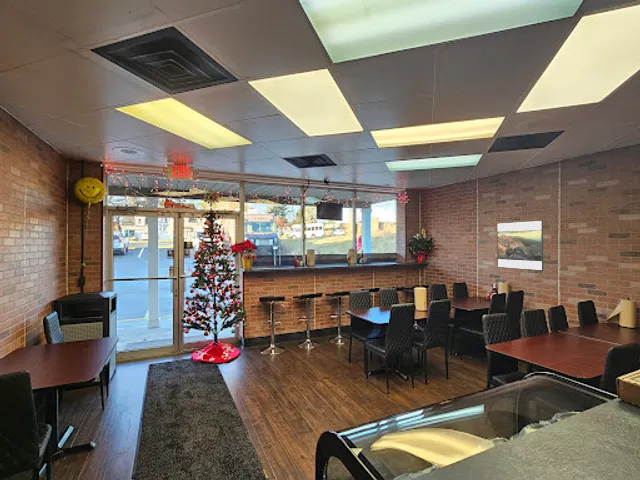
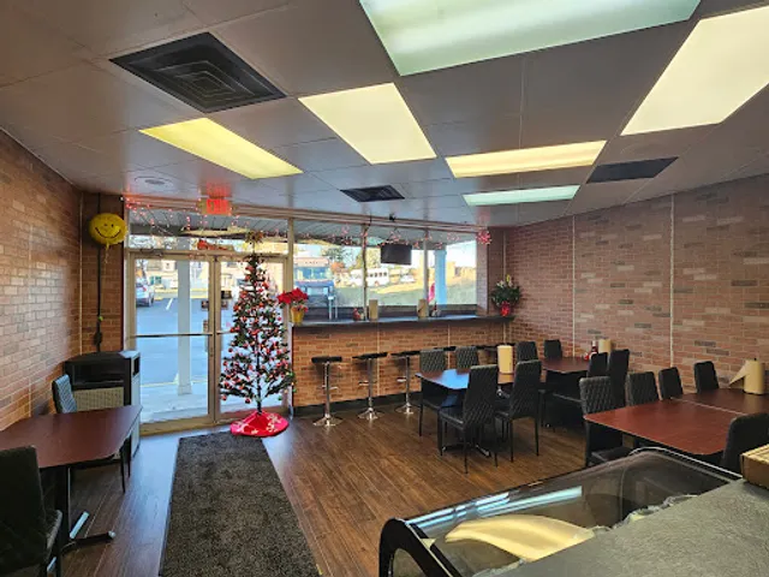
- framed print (518, 245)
